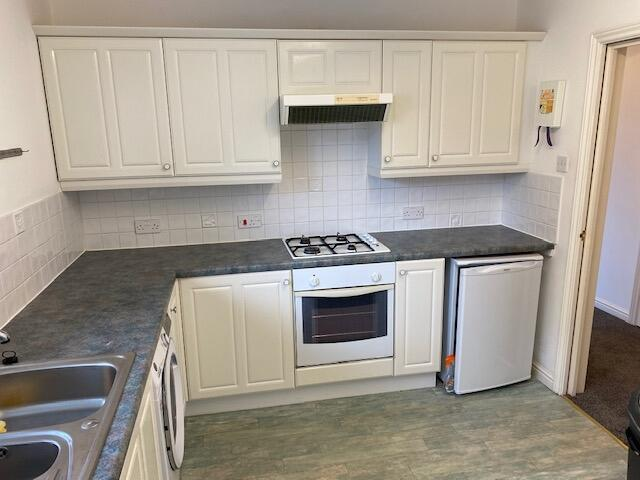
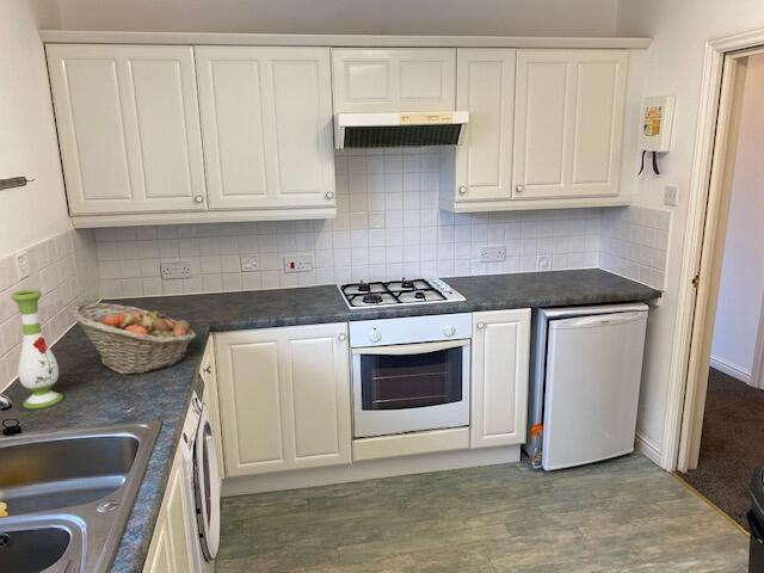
+ vase (35, 347)
+ fruit basket (135, 332)
